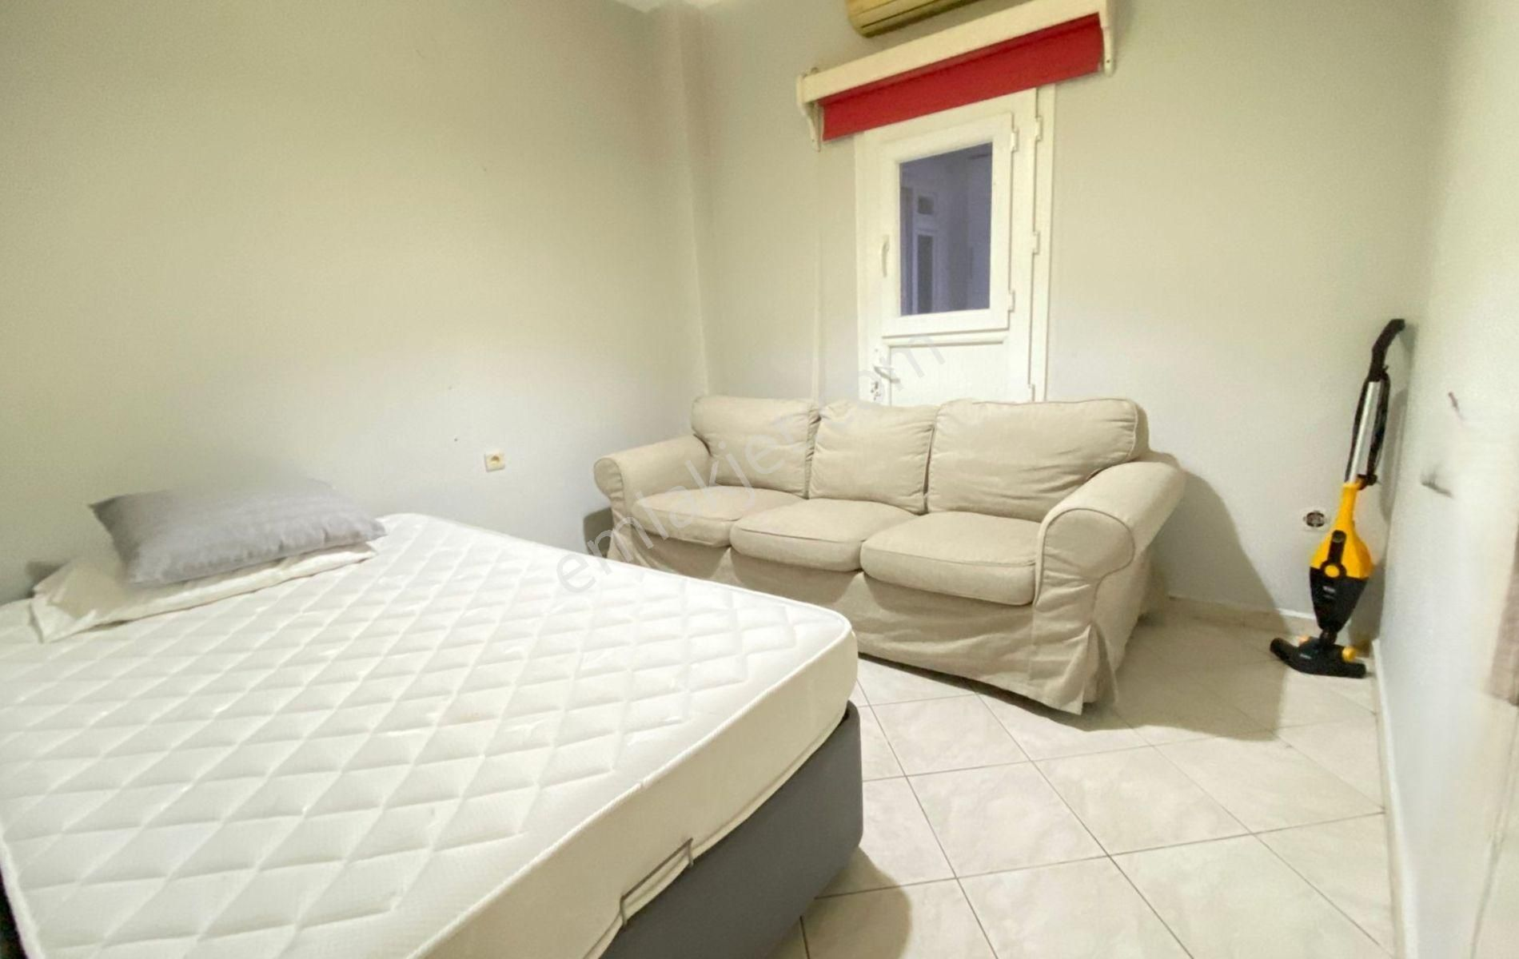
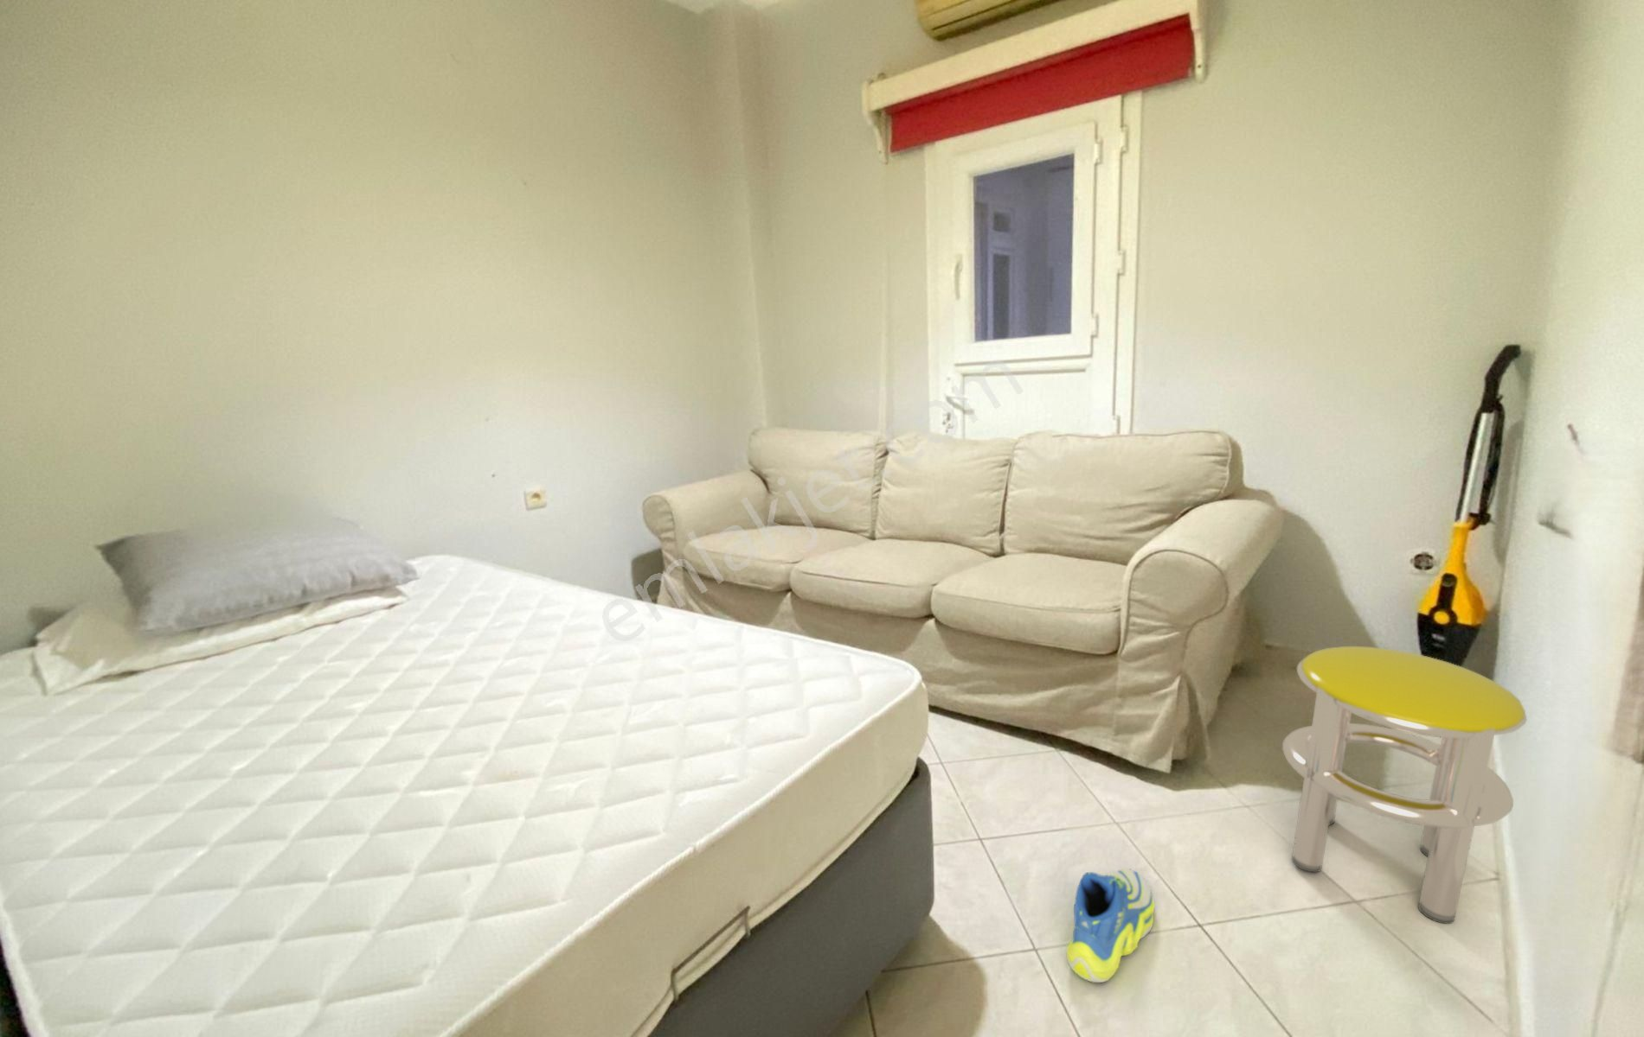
+ sneaker (1116, 901)
+ stool (1395, 748)
